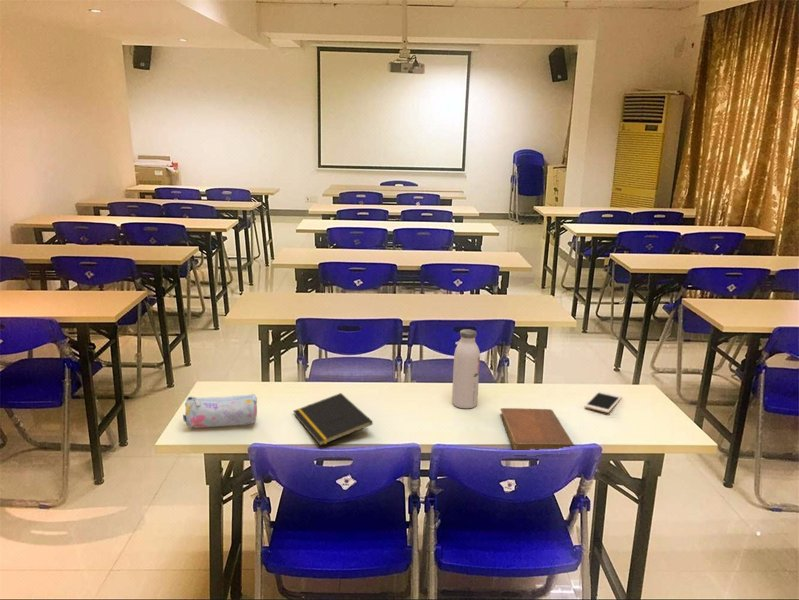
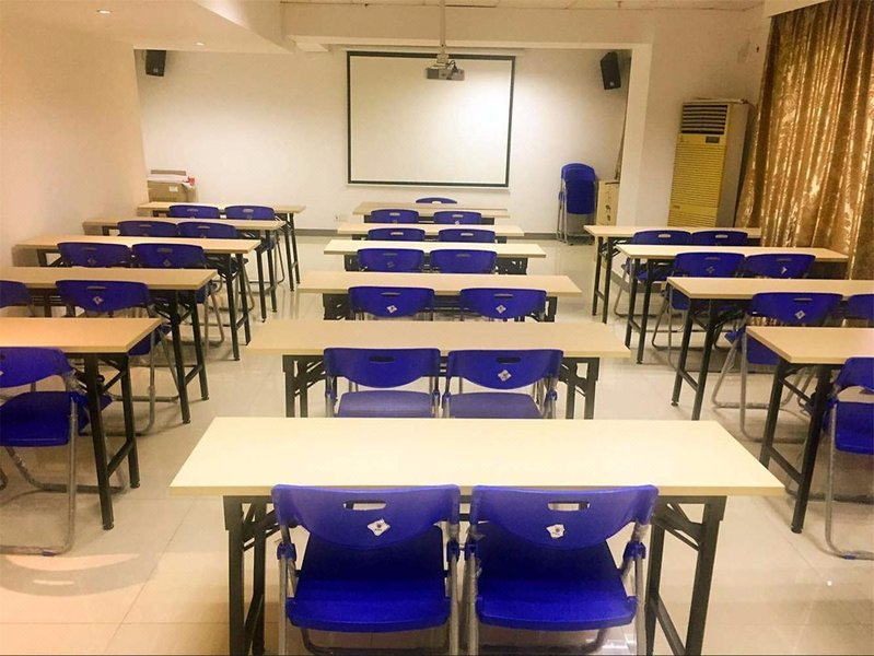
- notepad (331, 417)
- pencil case (221, 409)
- cell phone (603, 401)
- water bottle (466, 367)
- notebook (535, 429)
